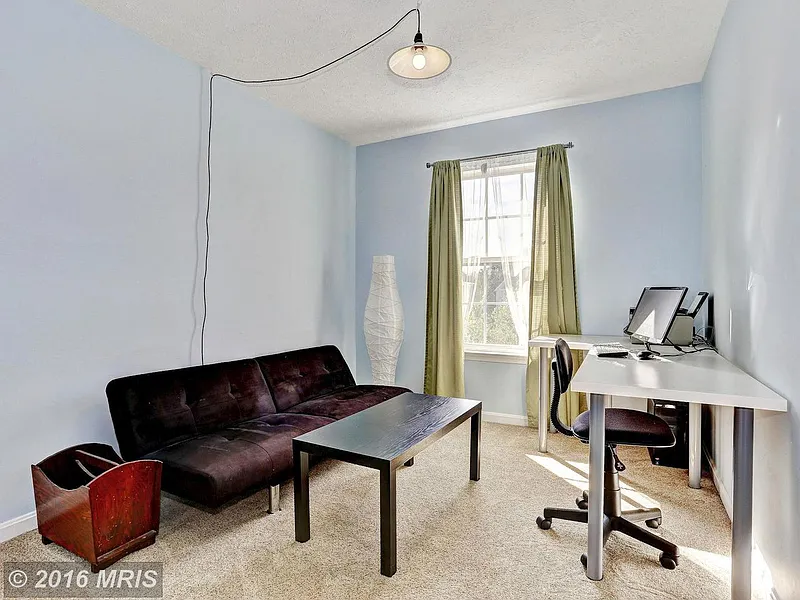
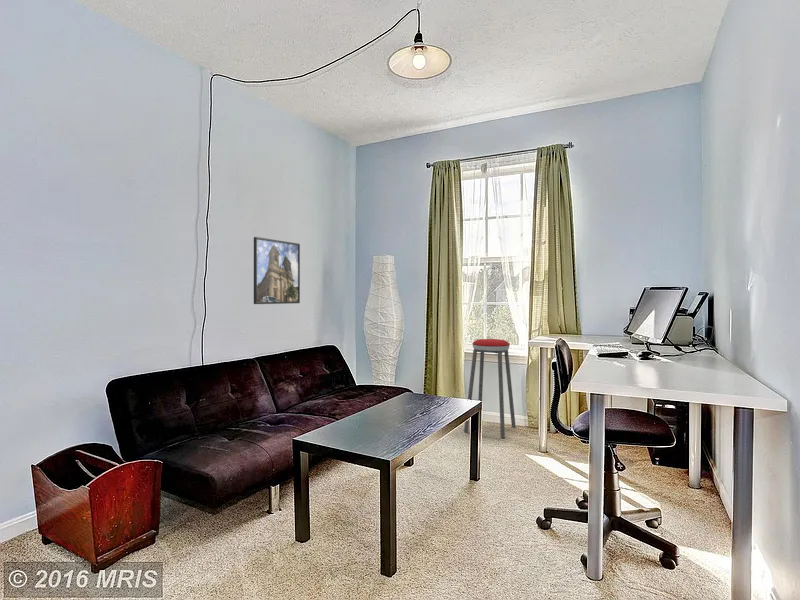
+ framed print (278, 272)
+ music stool (482, 384)
